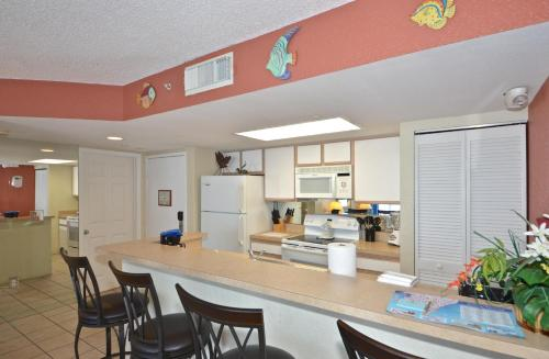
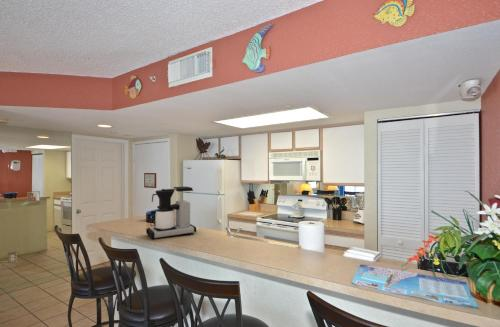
+ coffee maker (171, 211)
